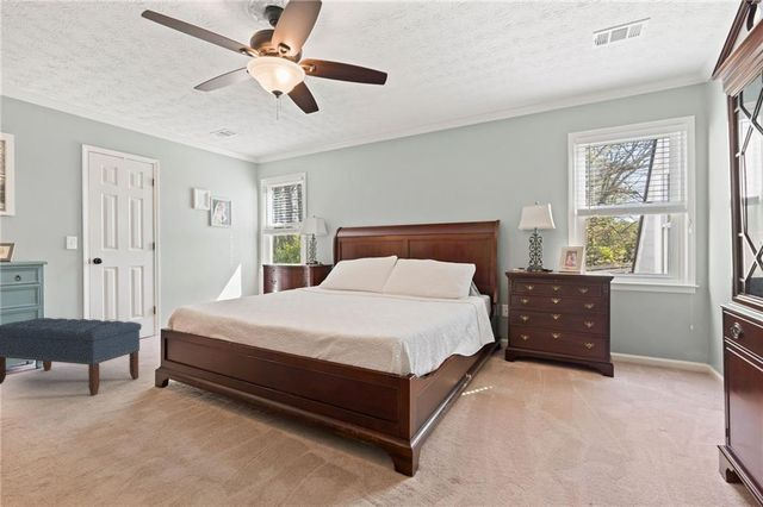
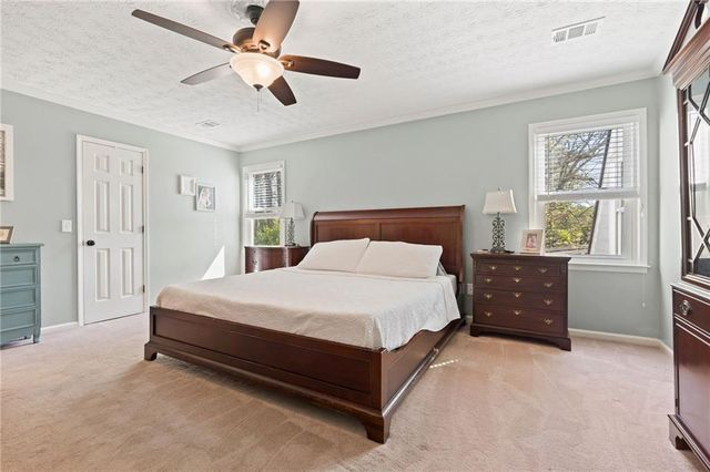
- bench (68, 351)
